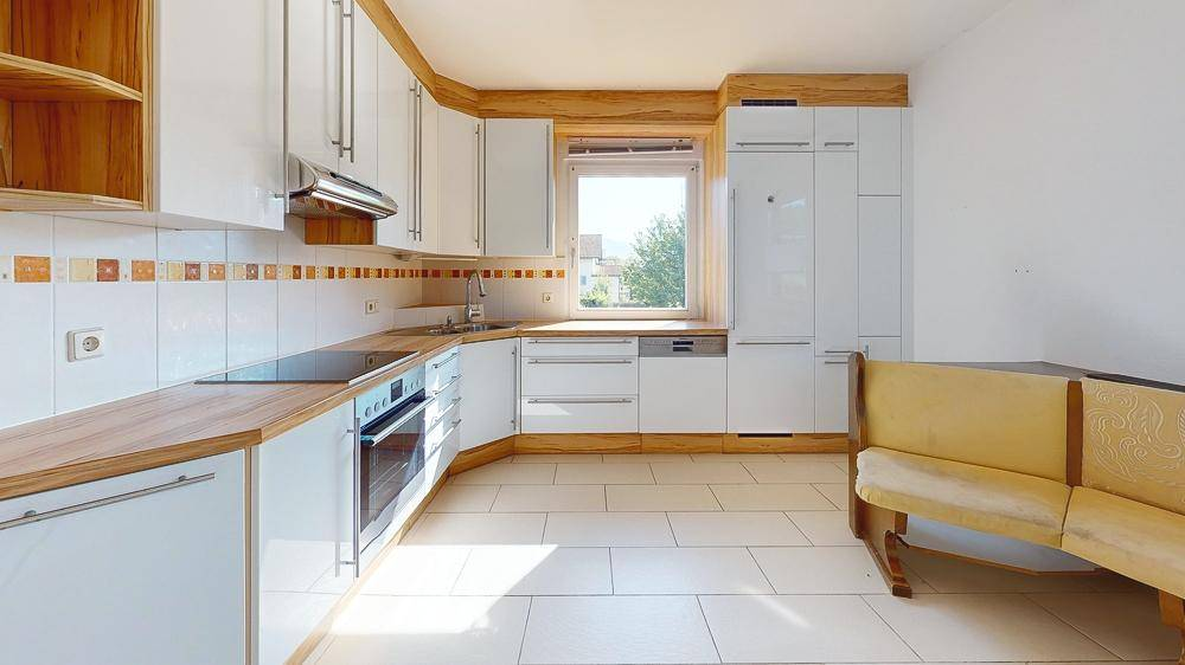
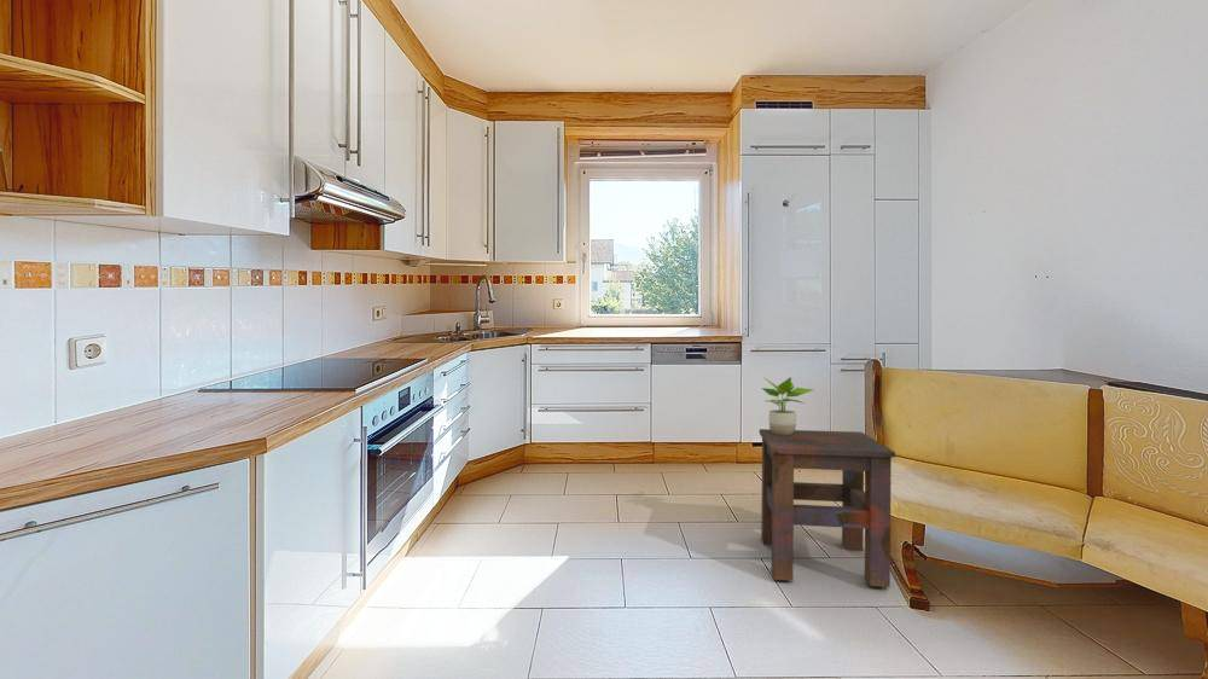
+ potted plant (784, 404)
+ side table (820, 500)
